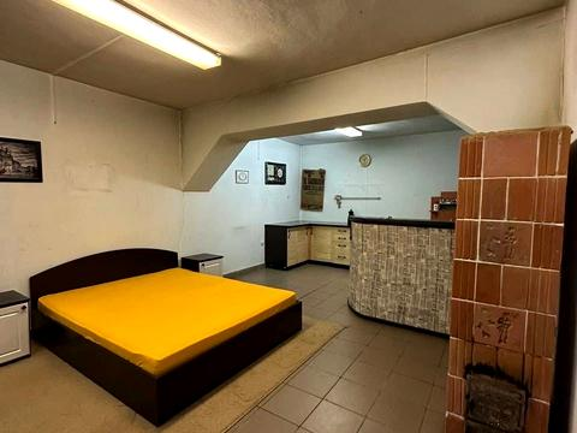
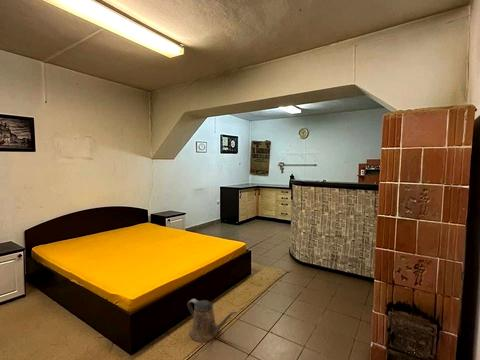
+ watering can (210, 318)
